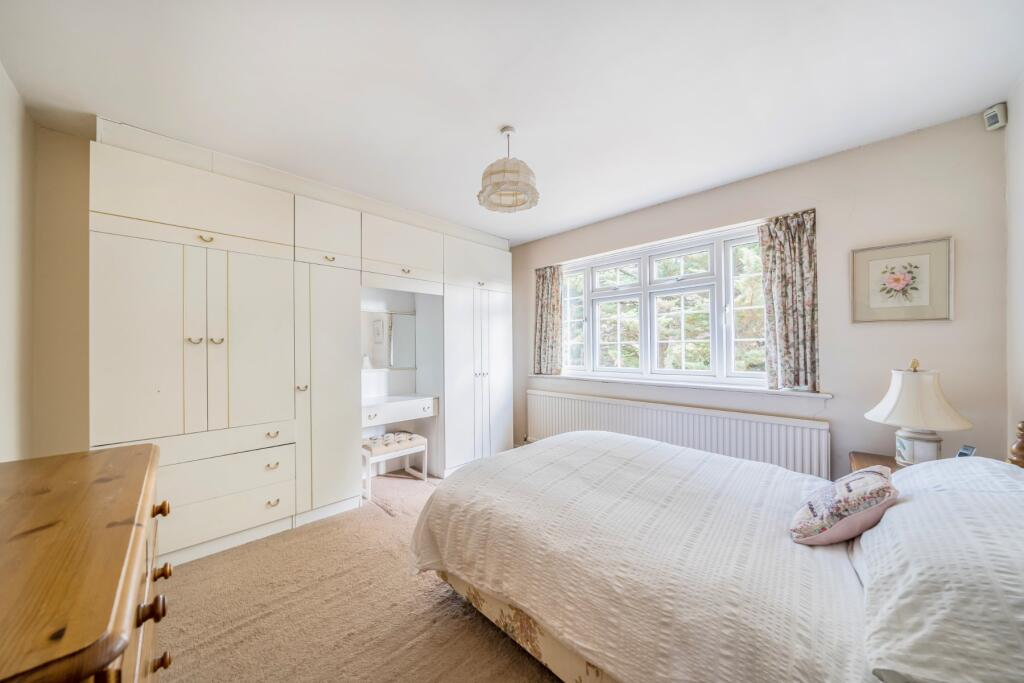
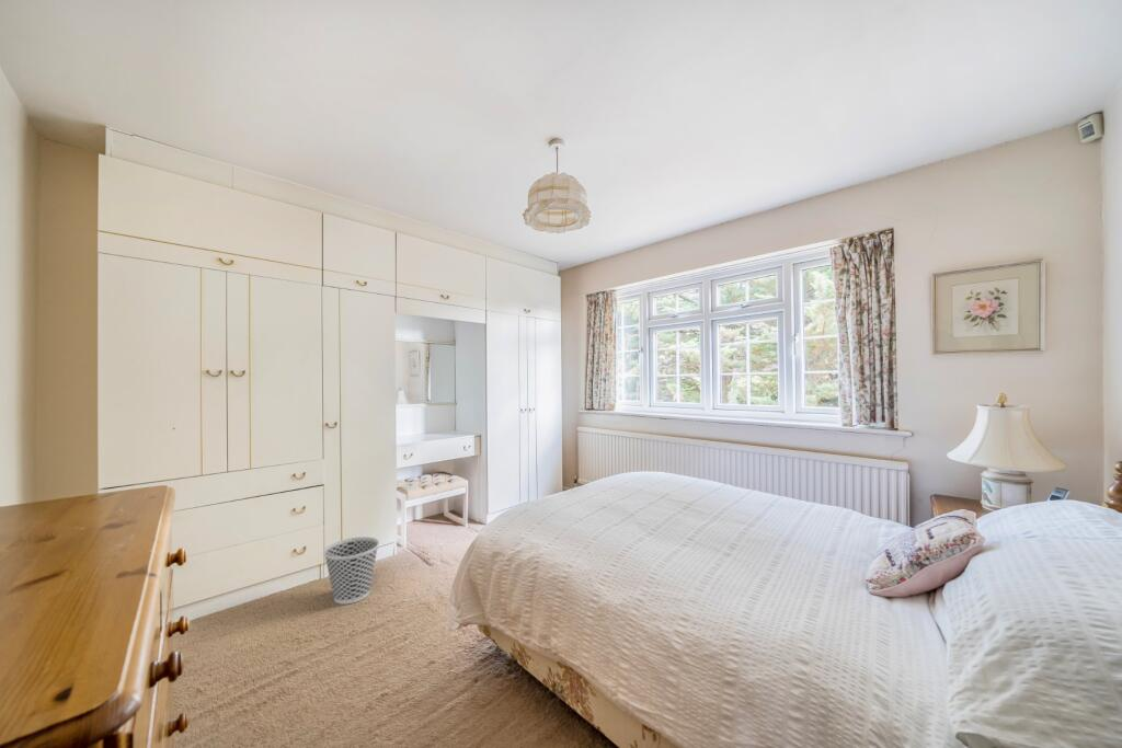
+ wastebasket (352, 571)
